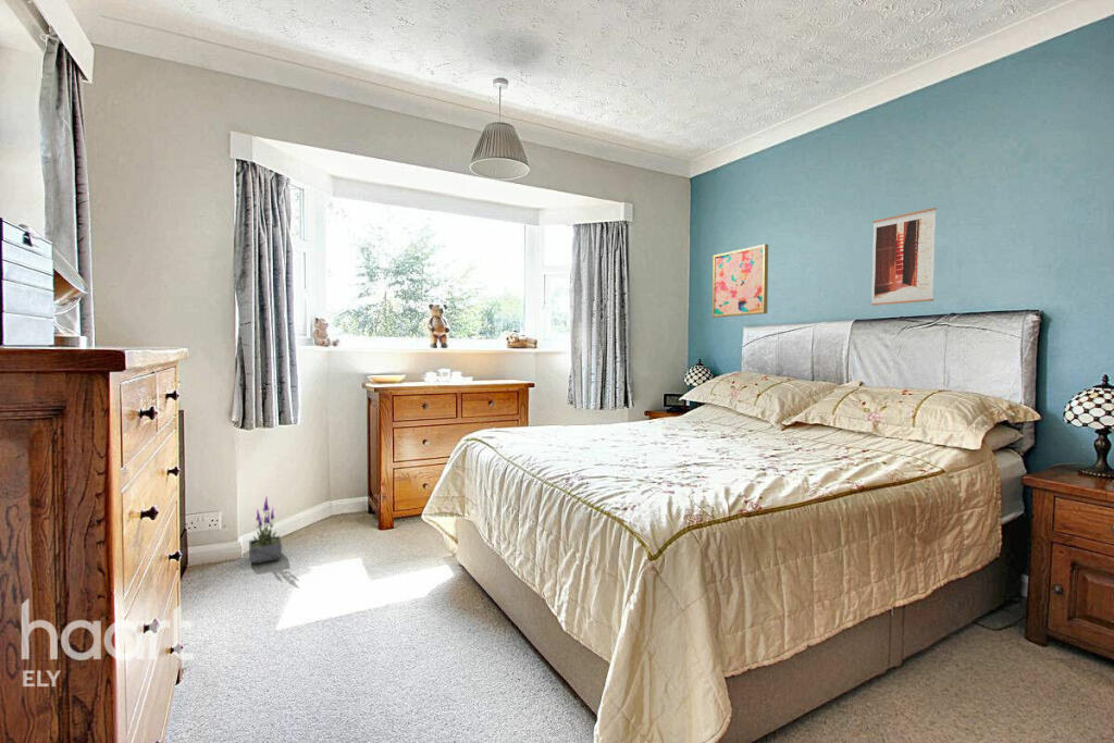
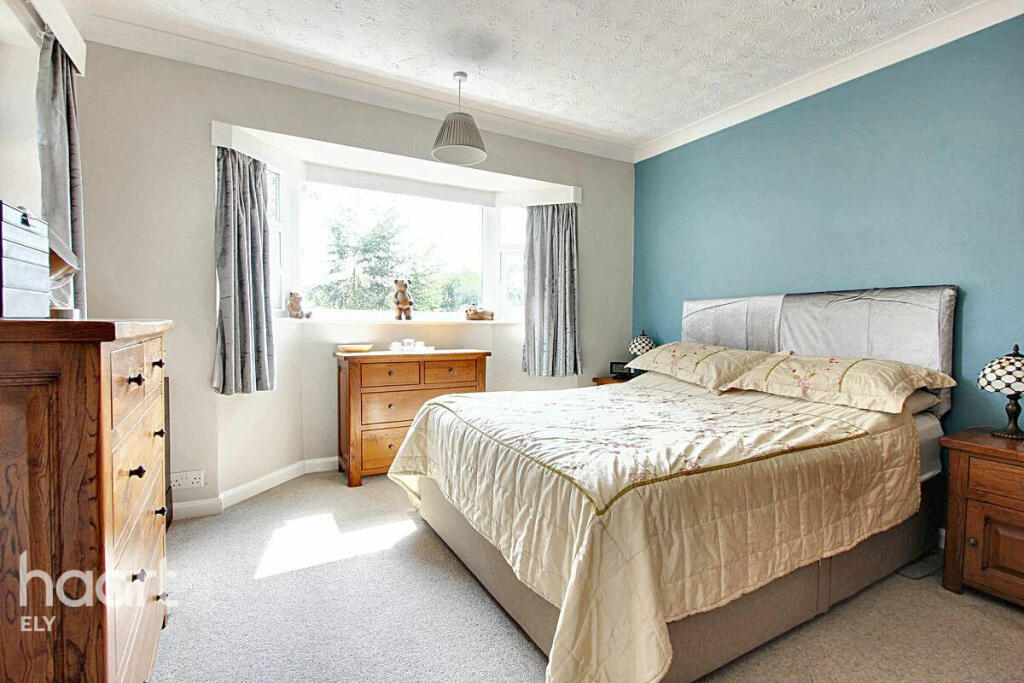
- wall art (902, 259)
- potted plant (264, 527)
- wall art (739, 283)
